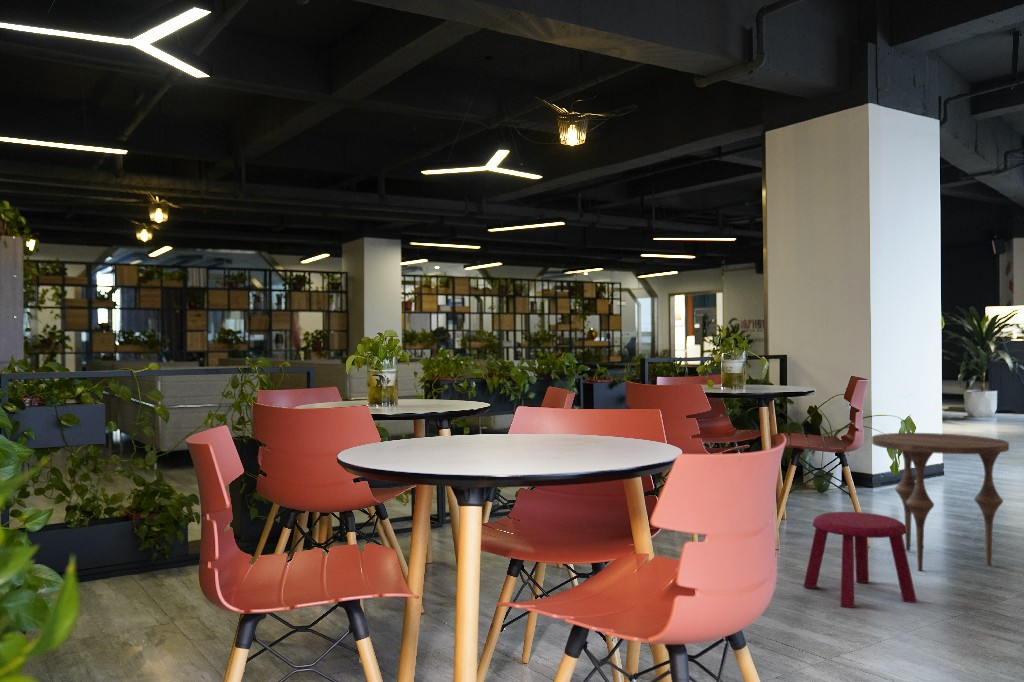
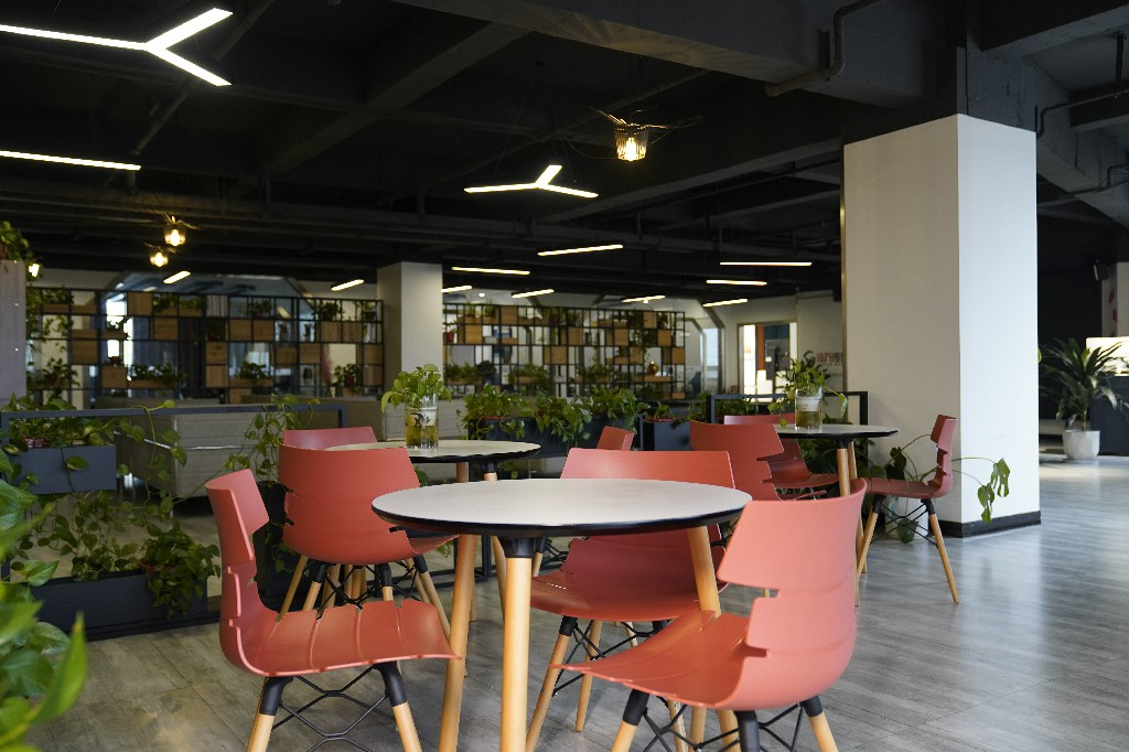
- stool (858, 556)
- side table (933, 503)
